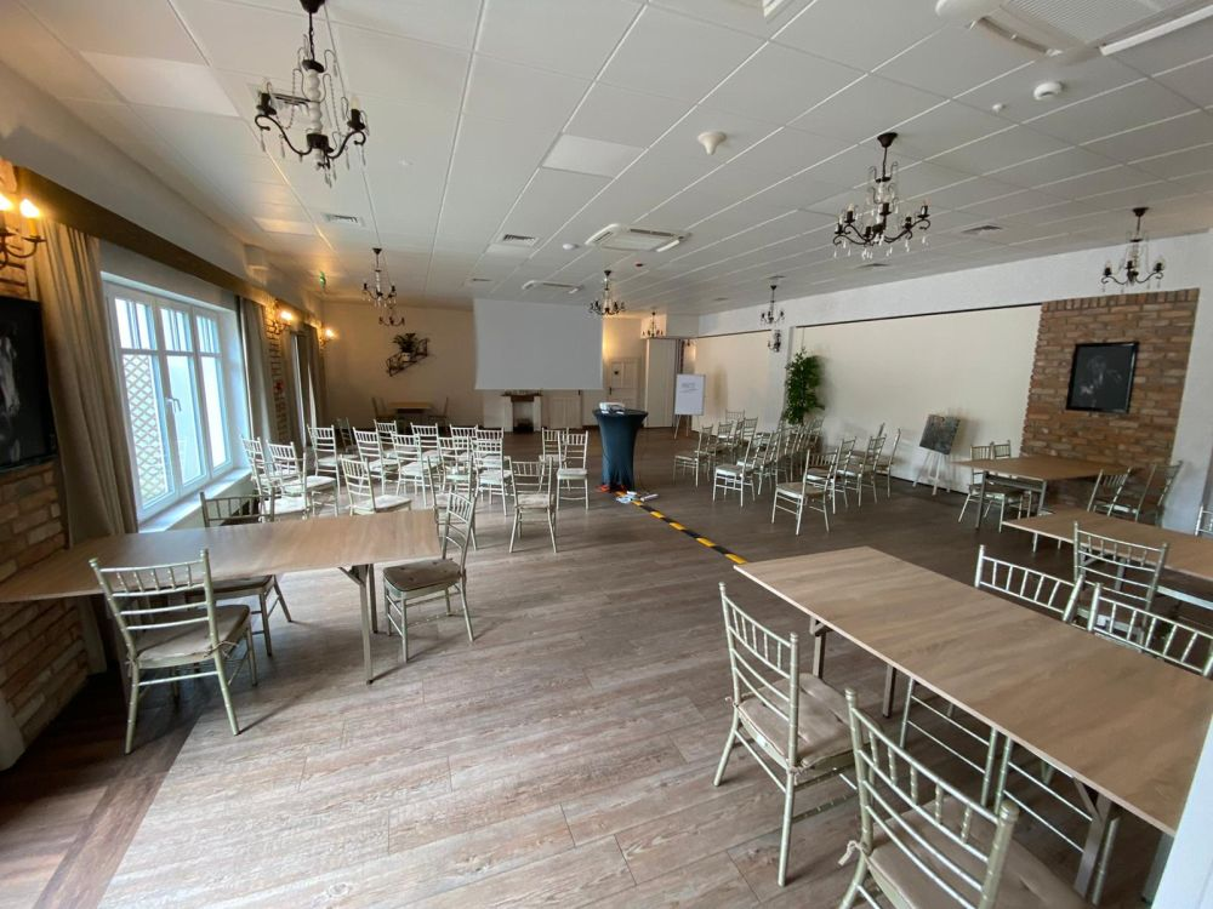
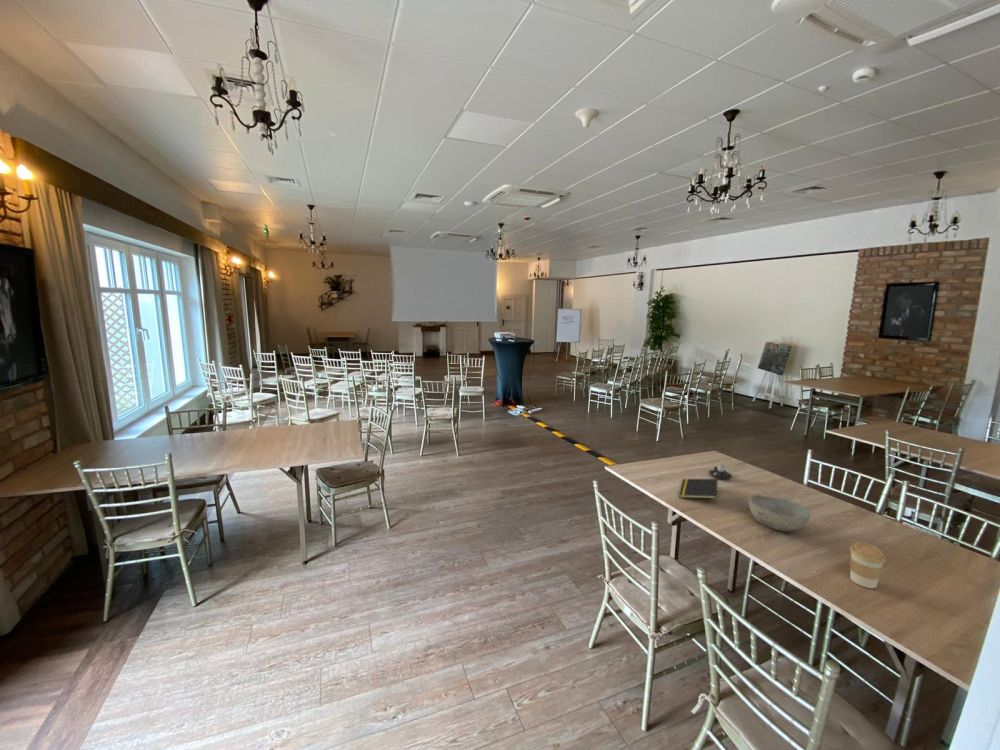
+ notepad (698, 488)
+ coffee cup (865, 564)
+ bowl (777, 515)
+ candle (720, 467)
